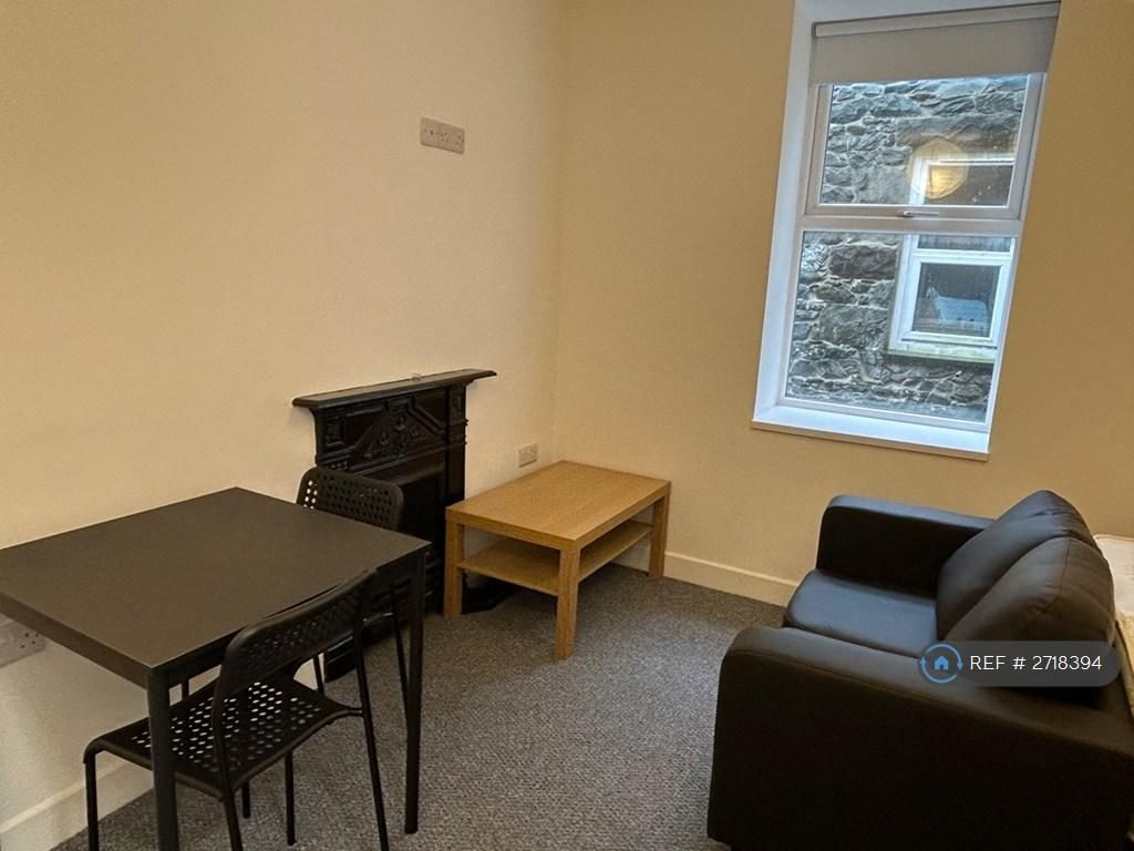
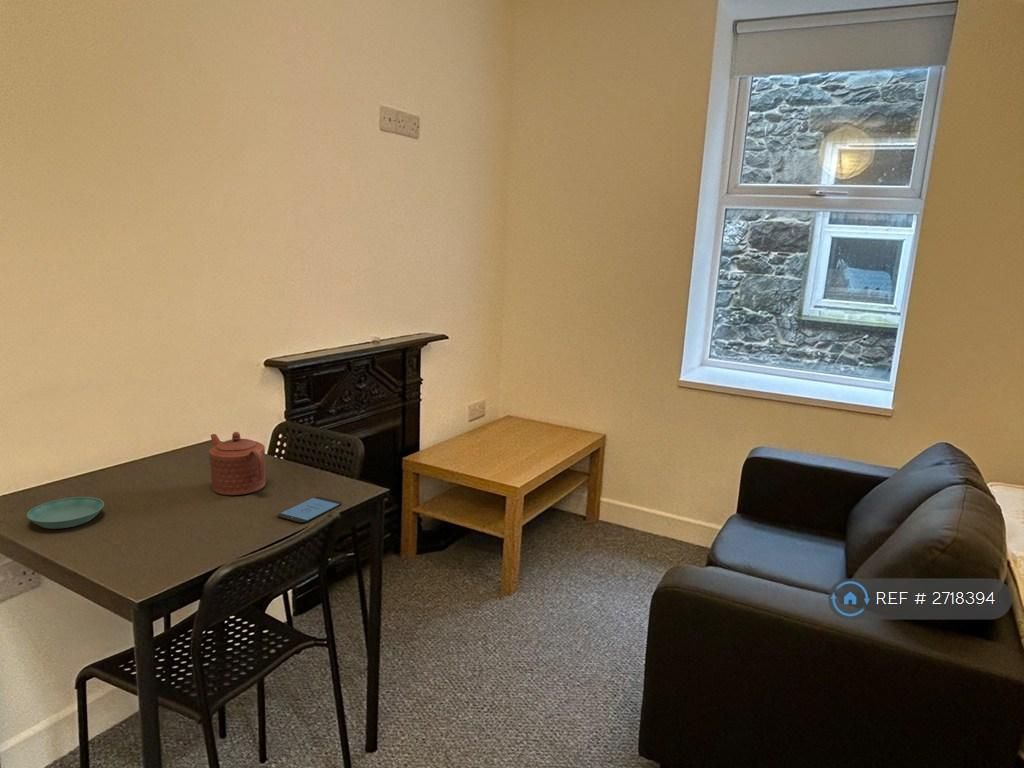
+ saucer (66, 514)
+ smartphone (310, 509)
+ teapot (237, 459)
